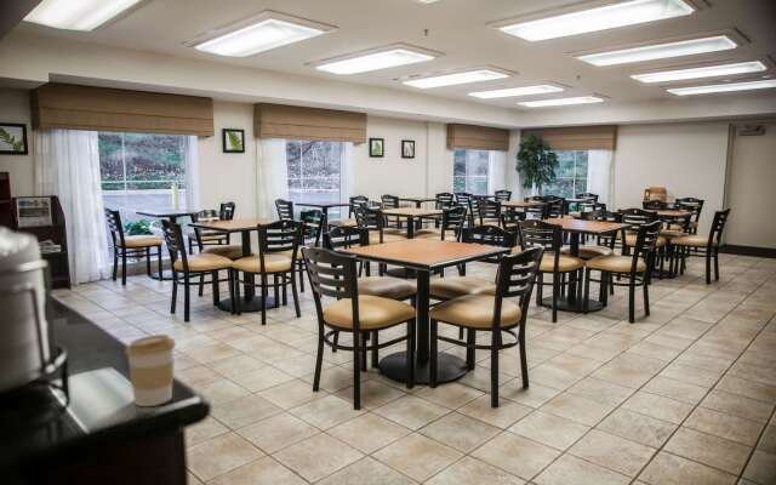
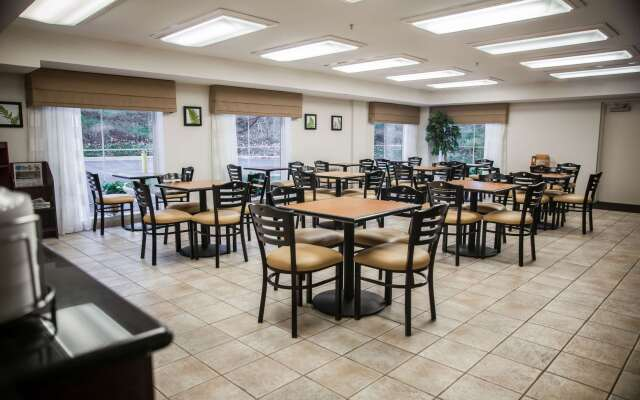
- coffee cup (152, 367)
